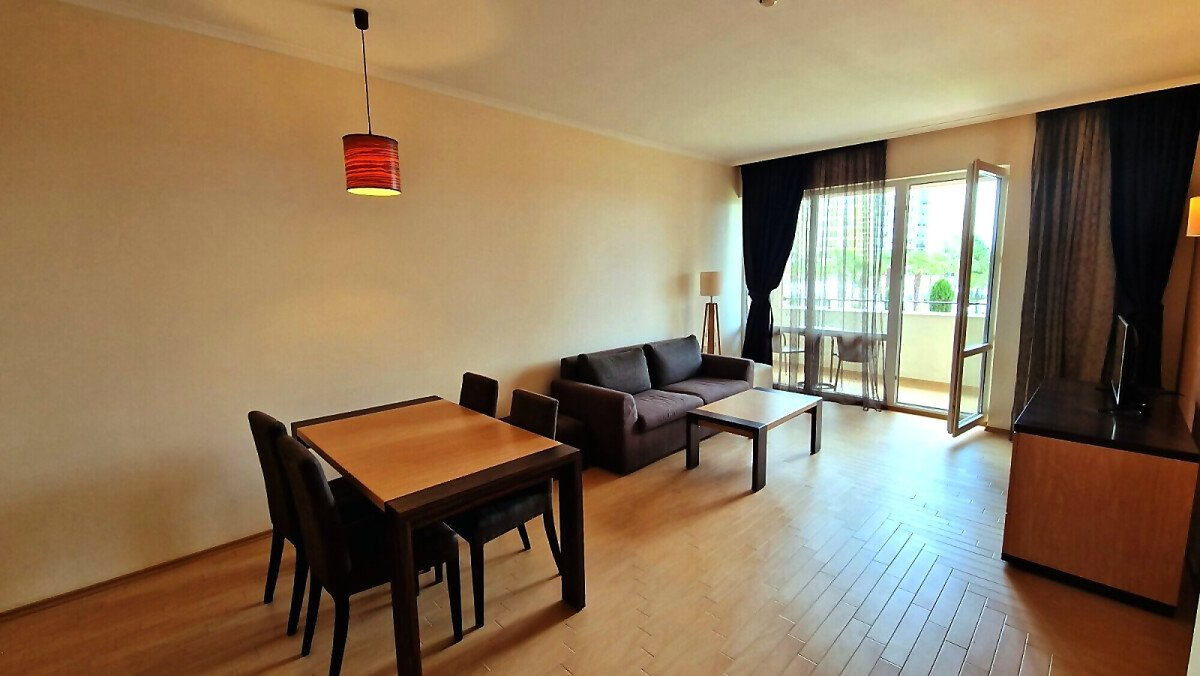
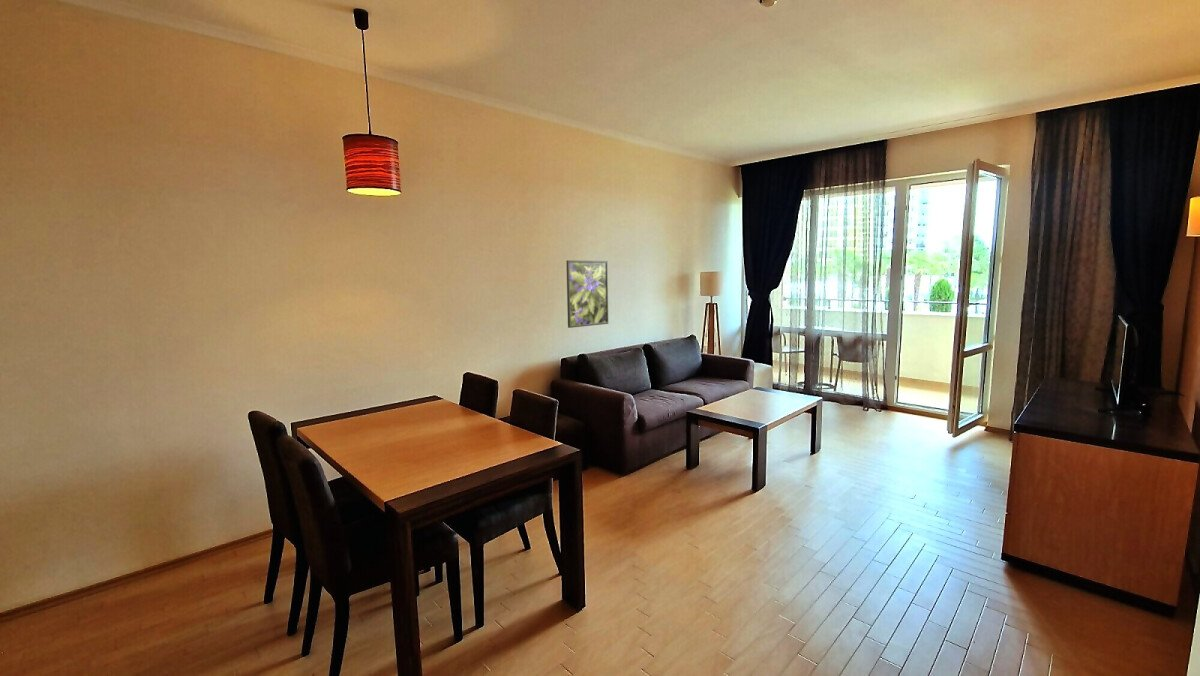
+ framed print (588, 293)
